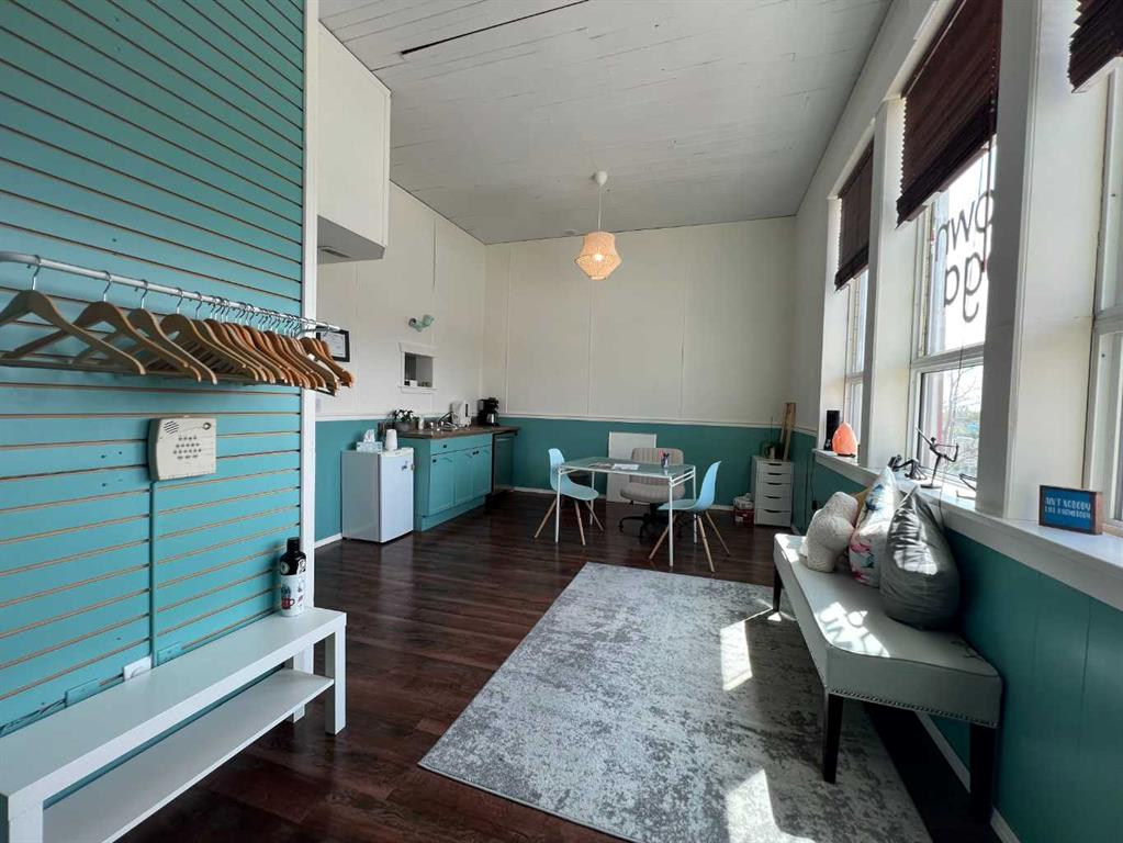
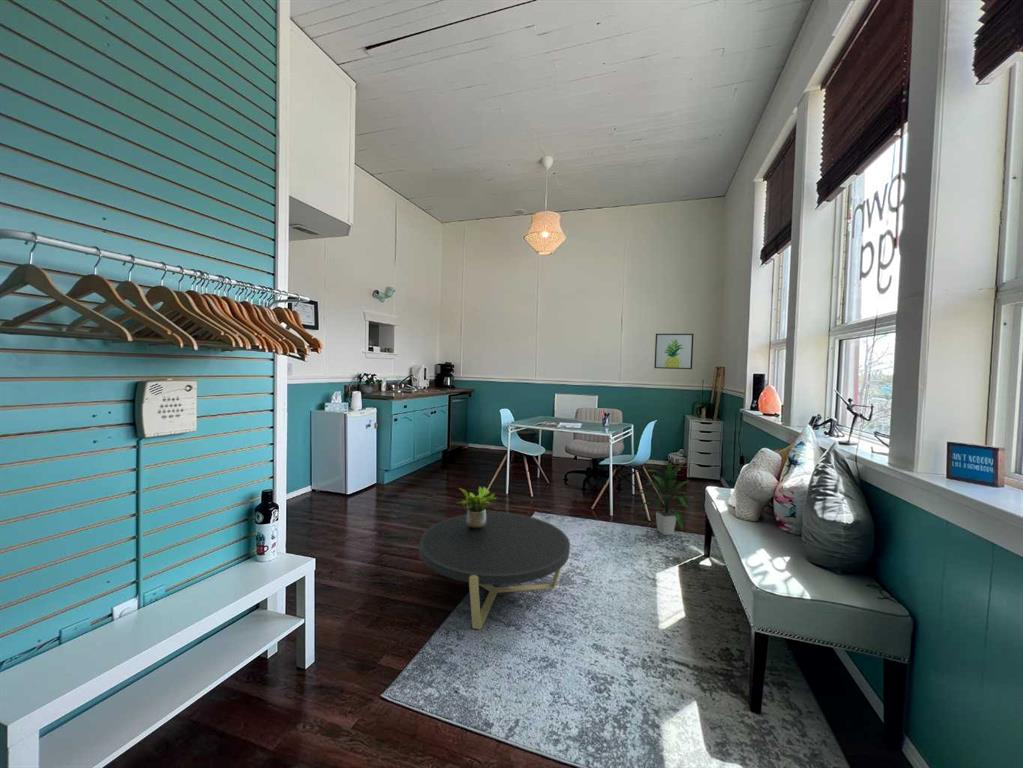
+ potted plant (476, 506)
+ coffee table (494, 565)
+ wall art (673, 351)
+ indoor plant (667, 497)
